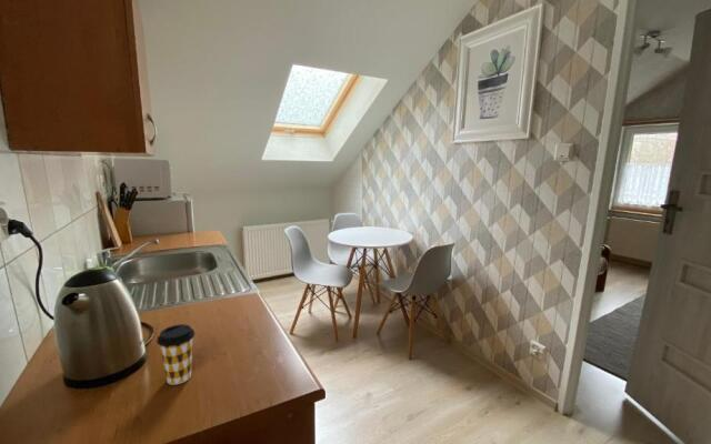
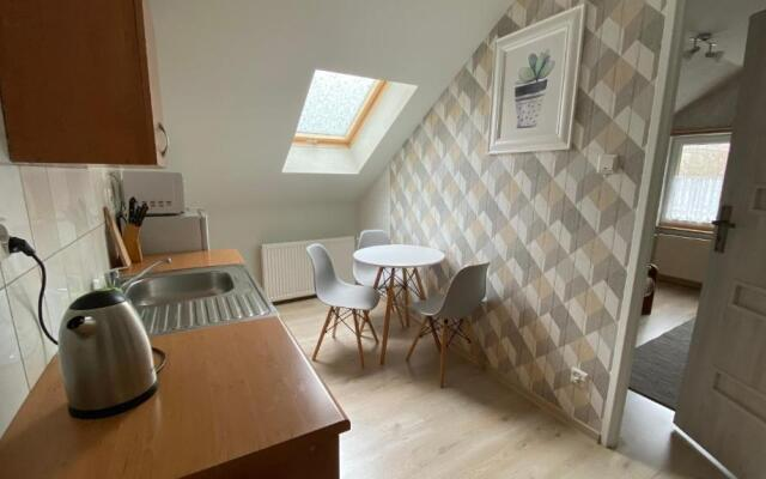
- coffee cup (177, 354)
